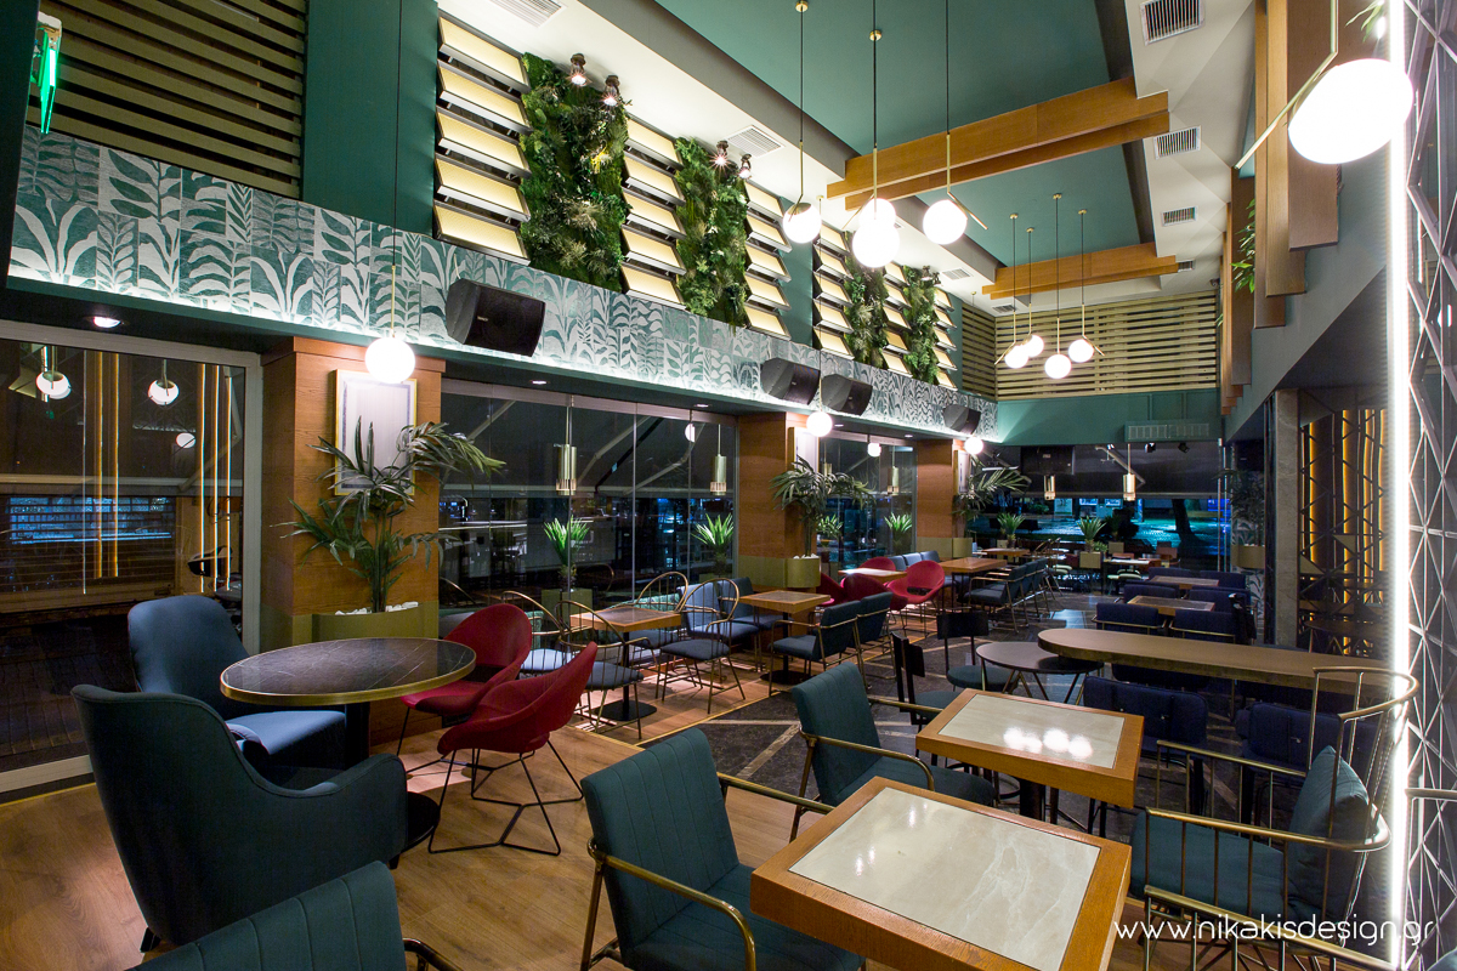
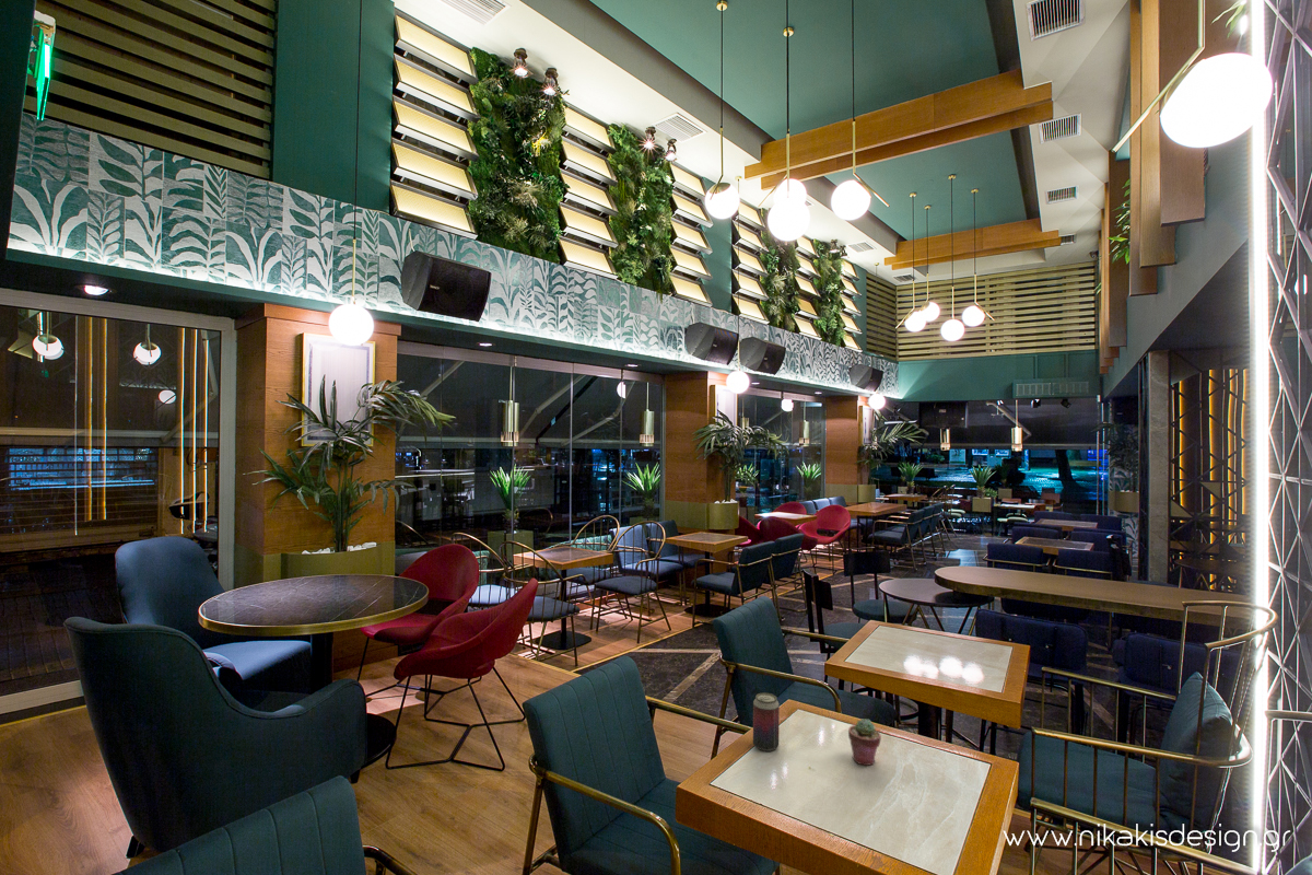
+ beverage can (765, 721)
+ potted succulent (864, 739)
